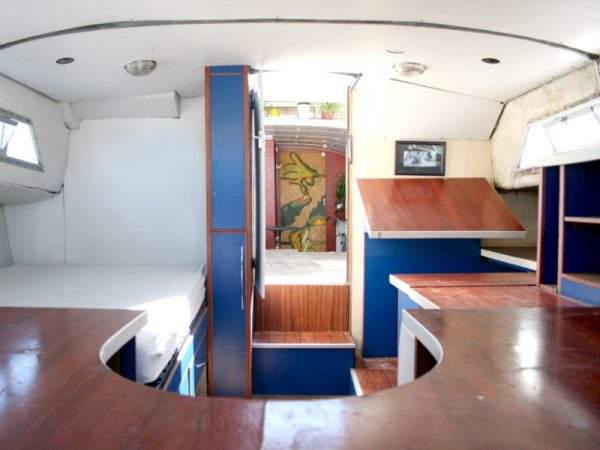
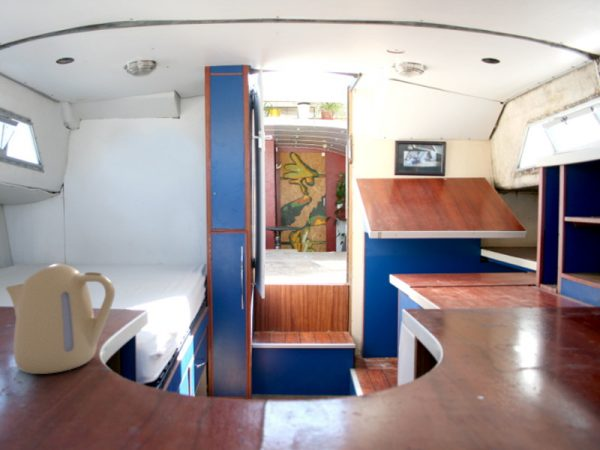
+ kettle (61, 313)
